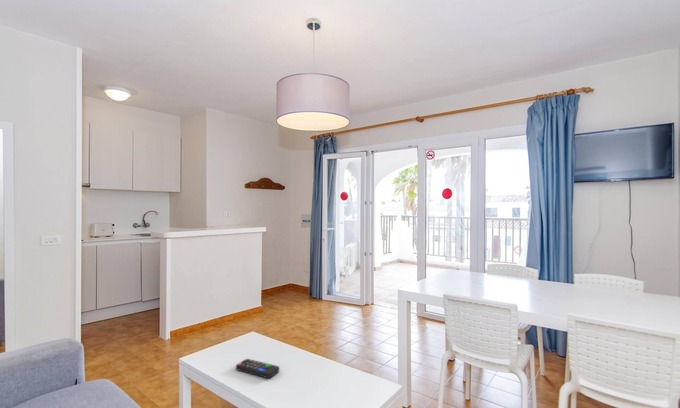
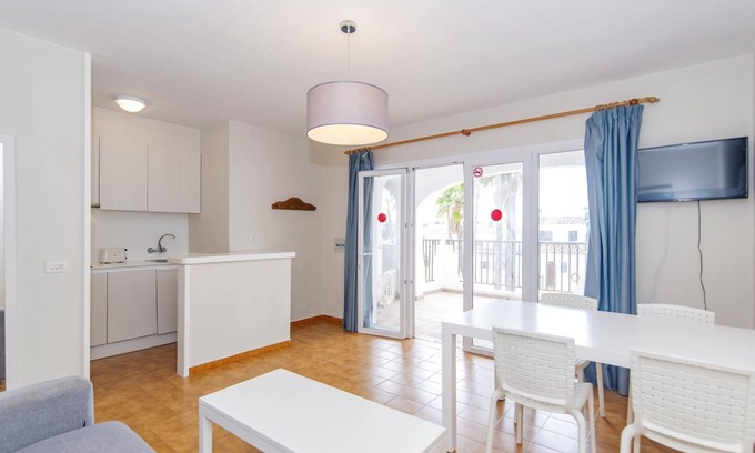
- remote control (257, 367)
